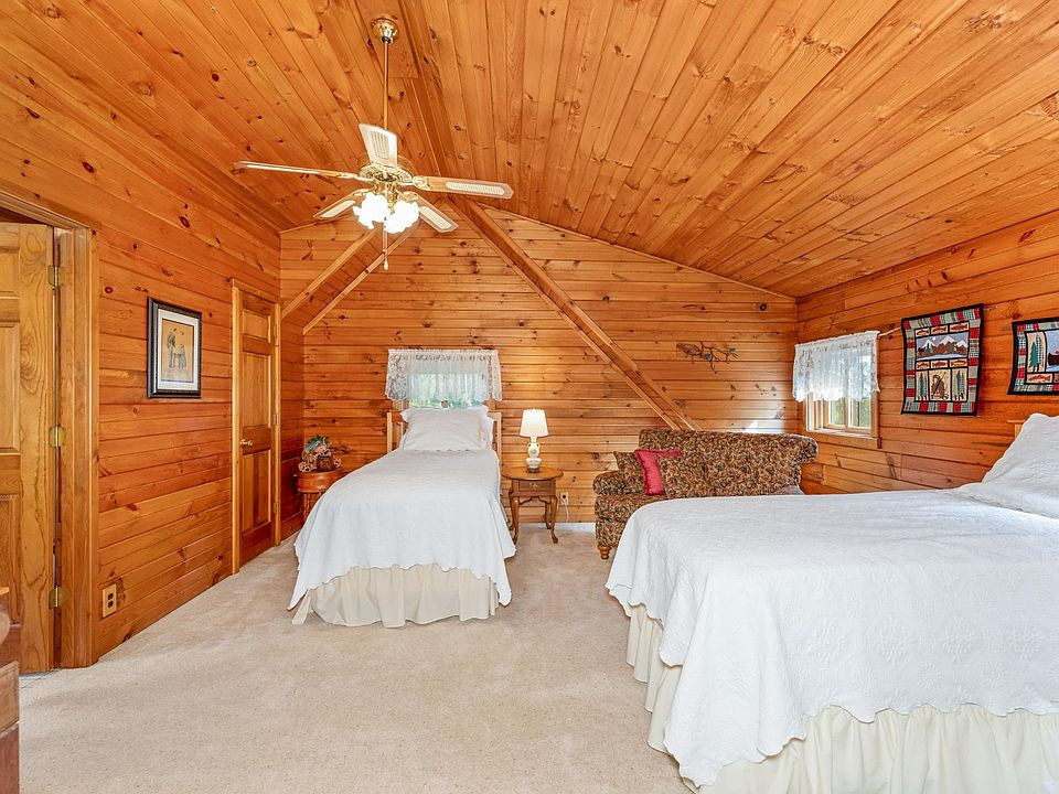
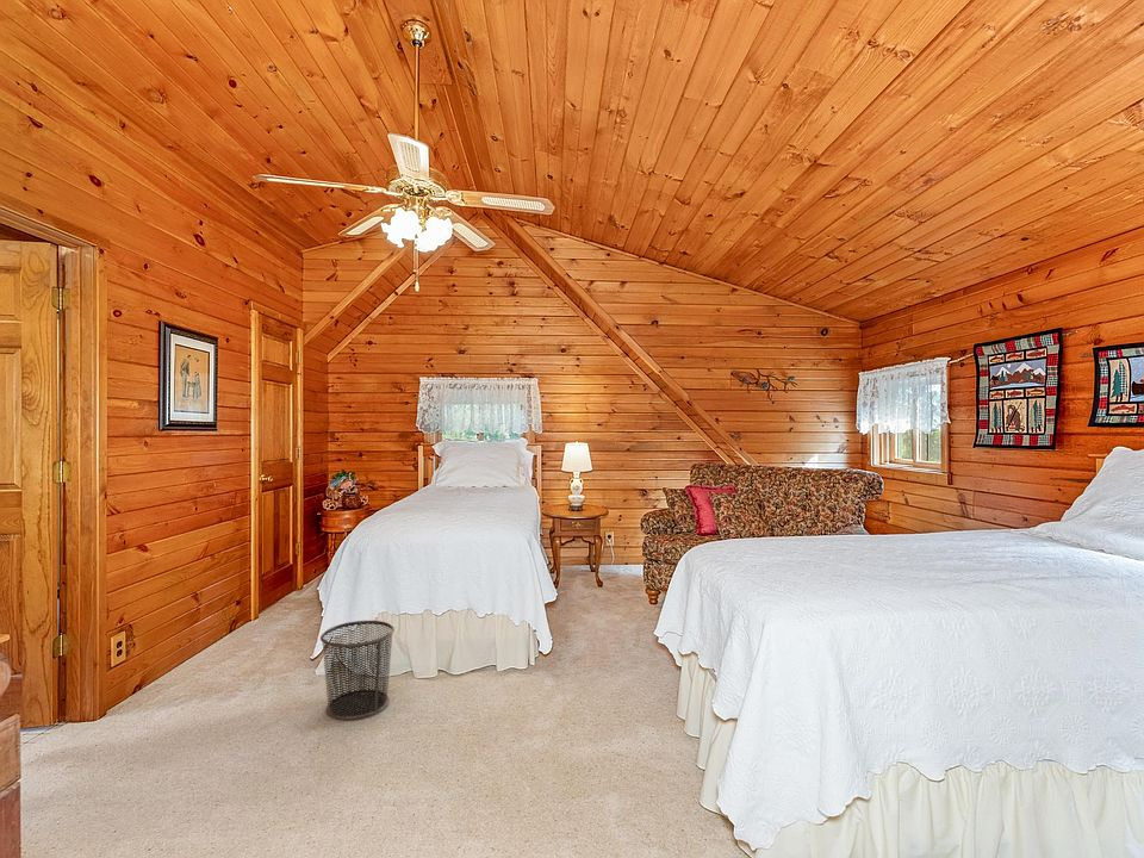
+ waste bin (358, 667)
